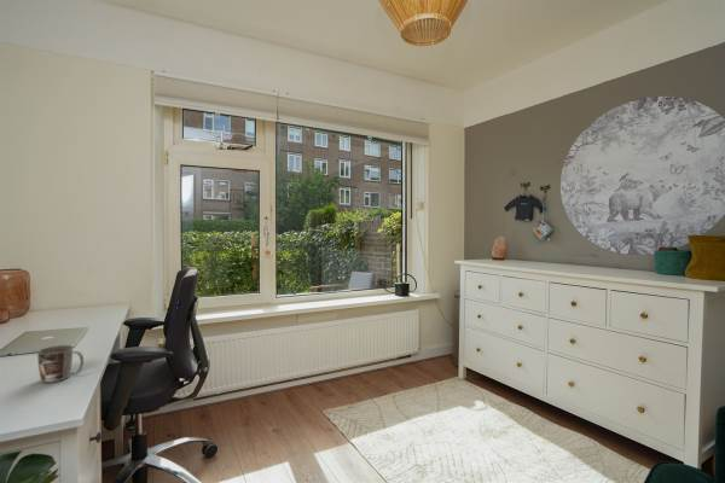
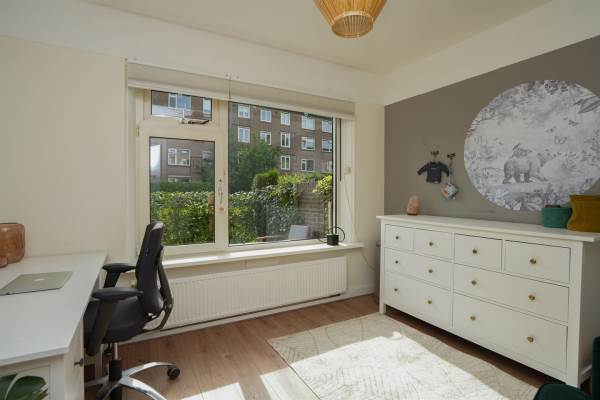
- mug (62, 363)
